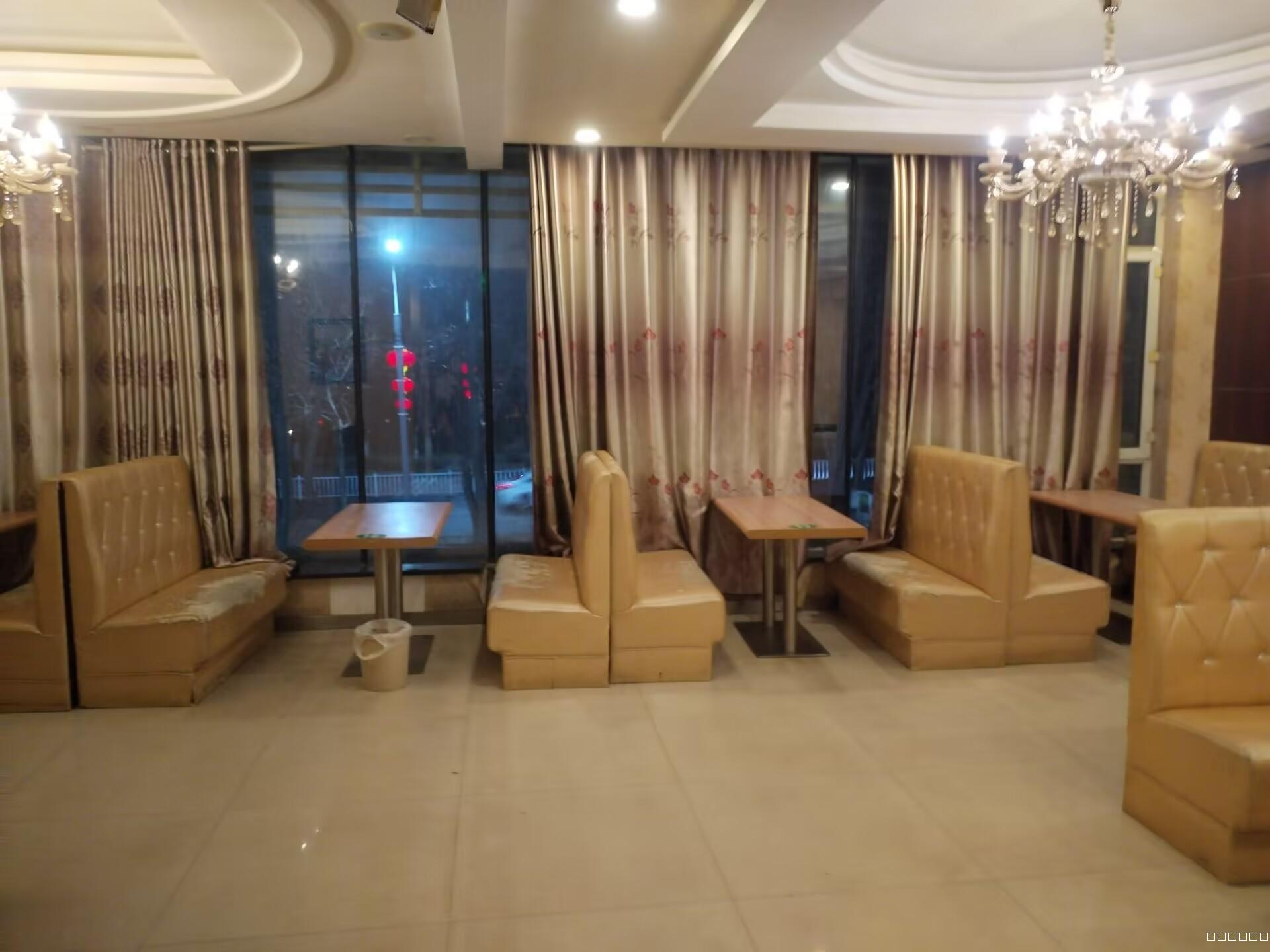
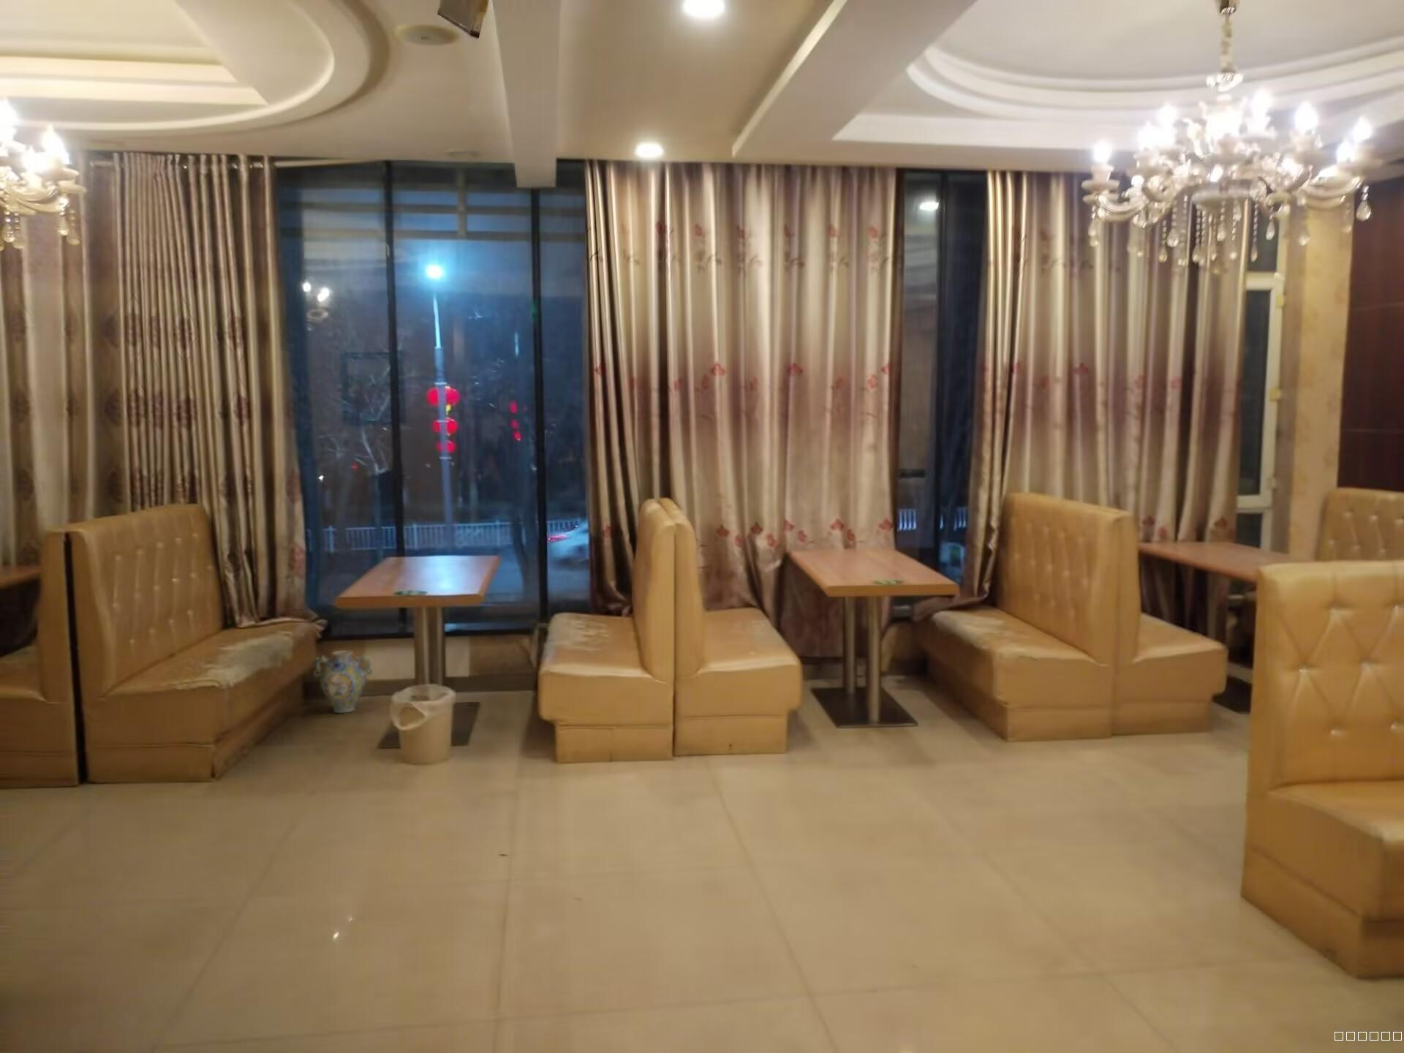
+ ceramic jug (343, 680)
